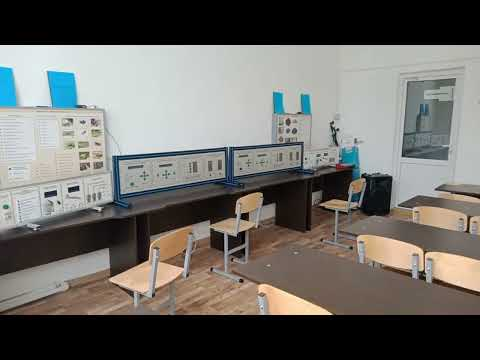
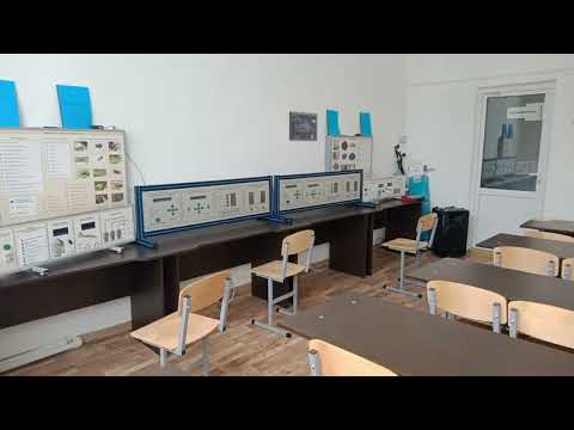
+ wall art (303, 127)
